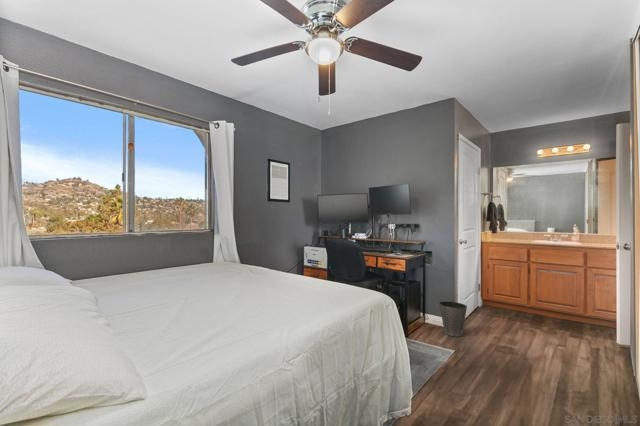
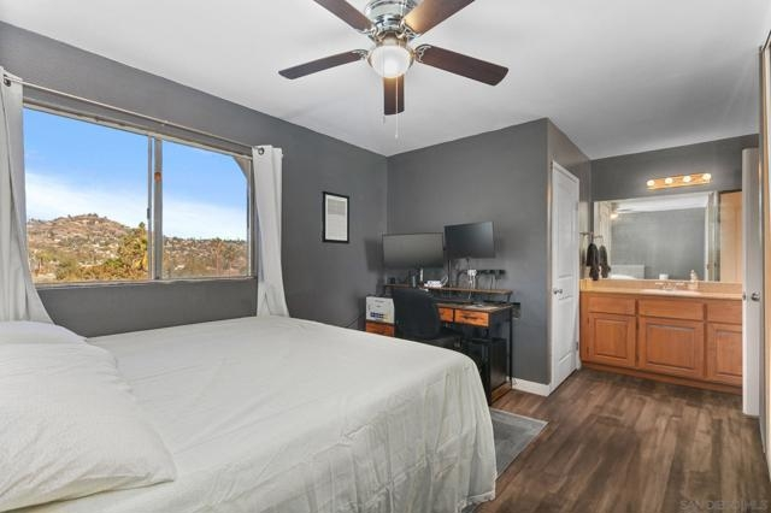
- waste basket (452, 318)
